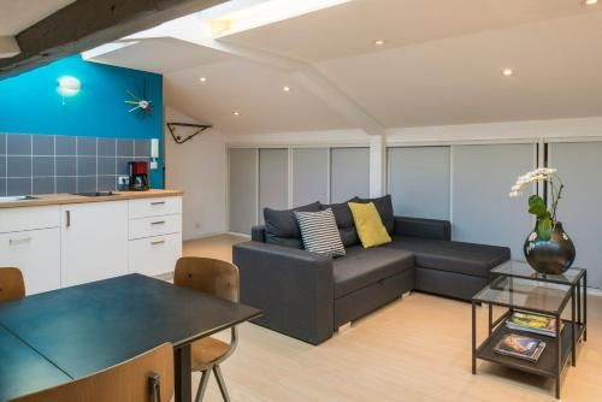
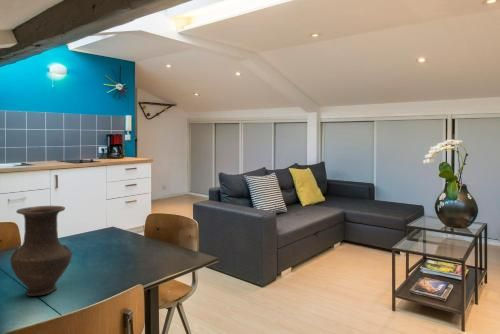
+ vase (42, 249)
